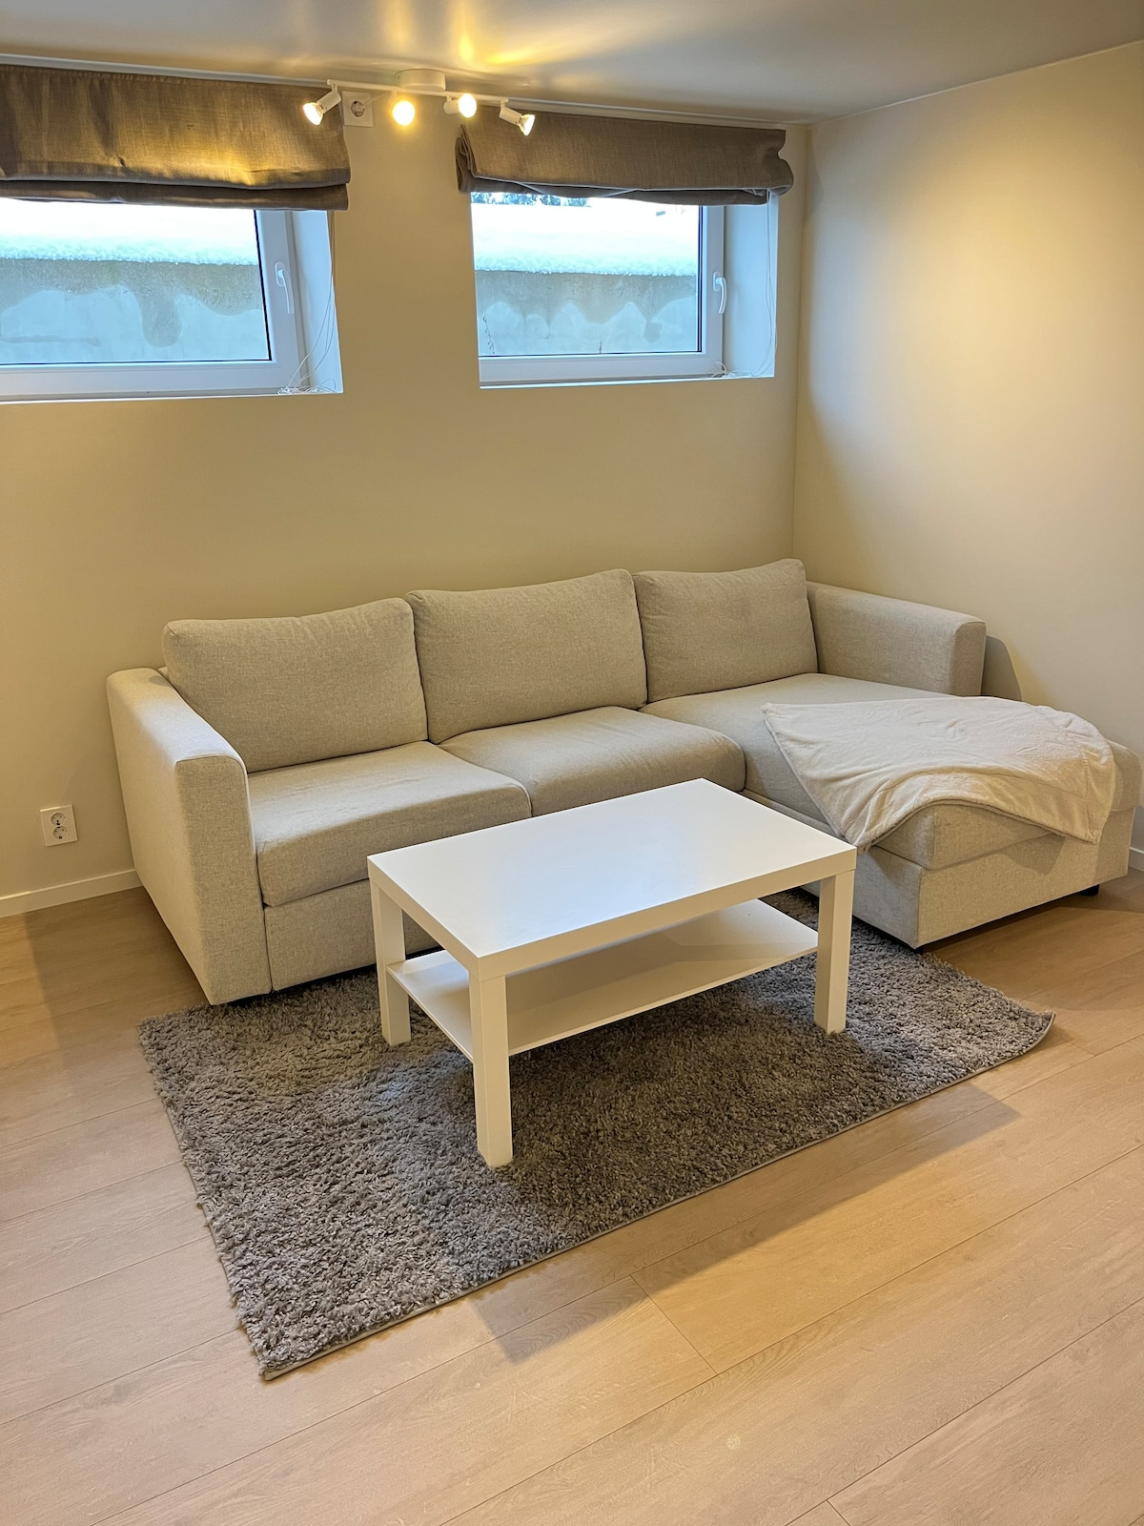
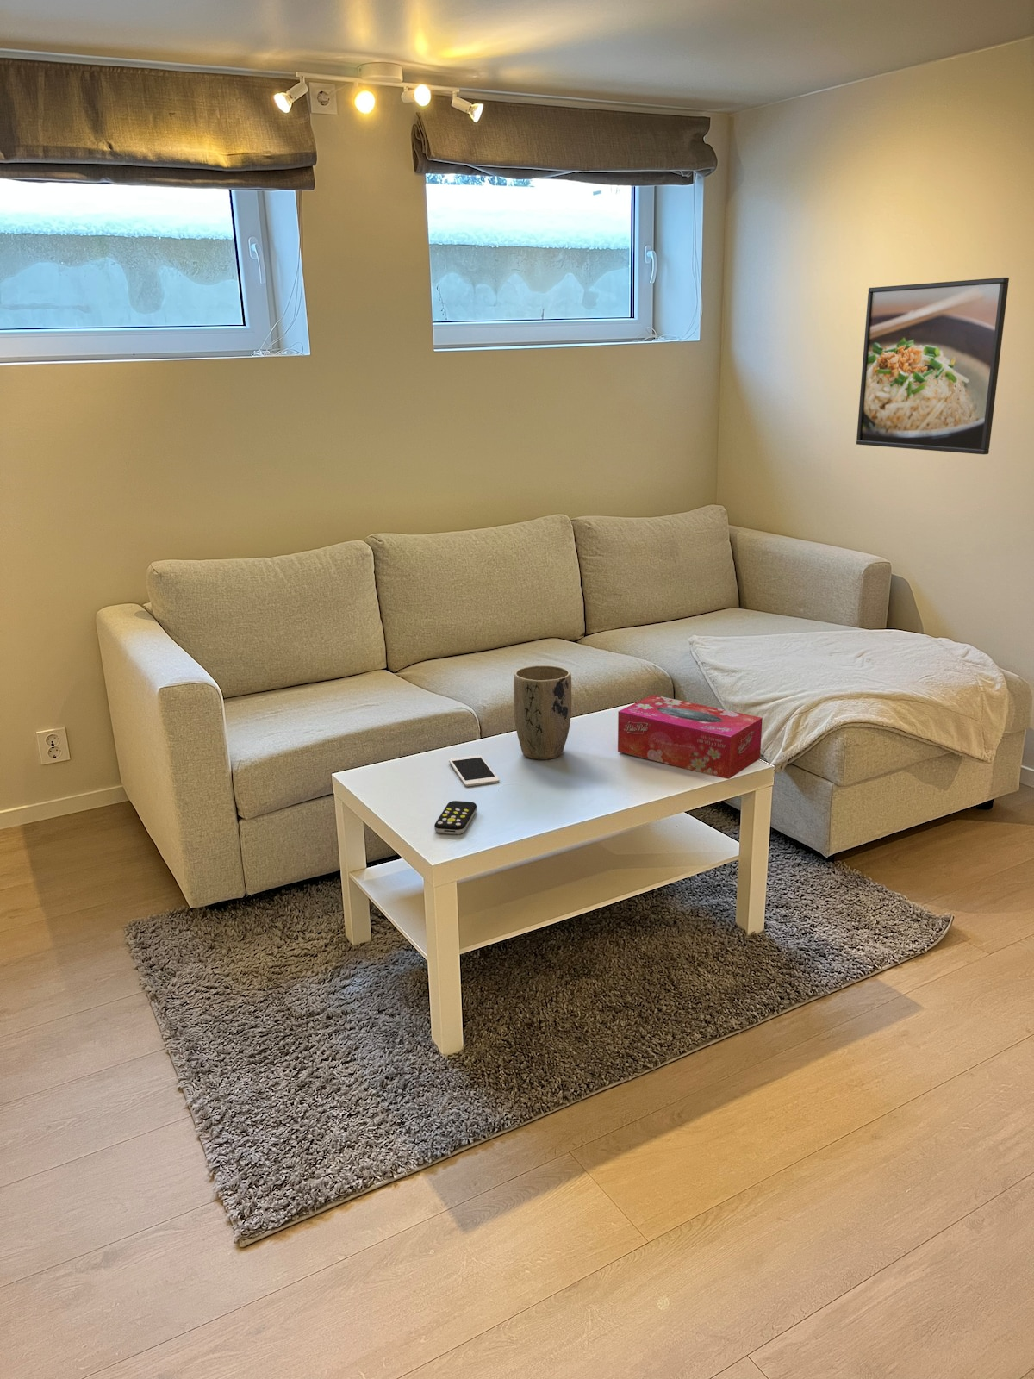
+ tissue box (689, 734)
+ plant pot (542, 712)
+ remote control (456, 817)
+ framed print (926, 367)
+ cell phone (474, 770)
